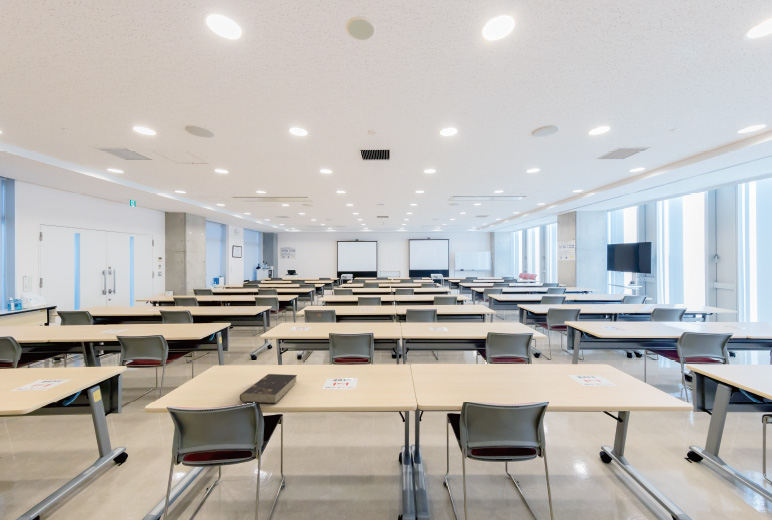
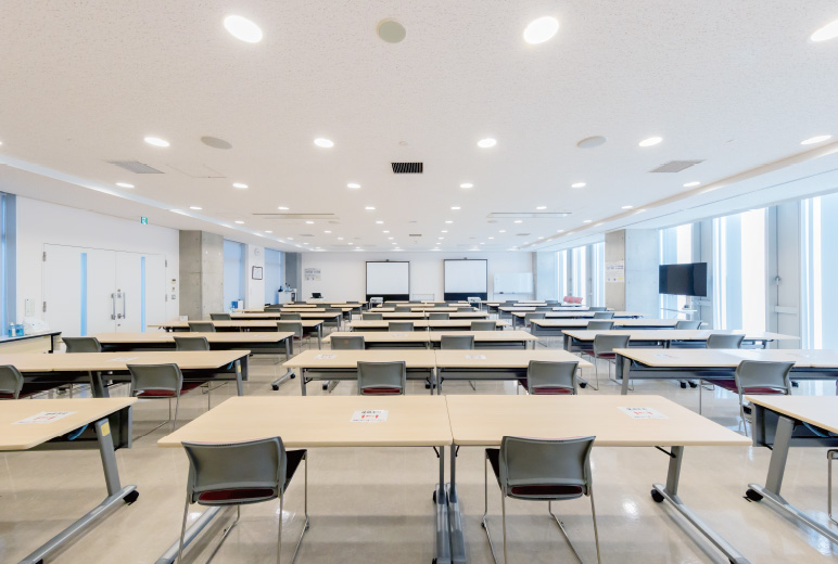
- book (270, 387)
